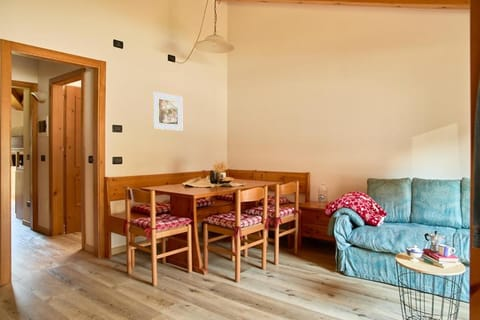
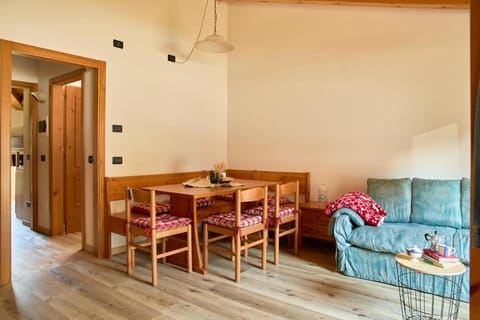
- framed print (168, 112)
